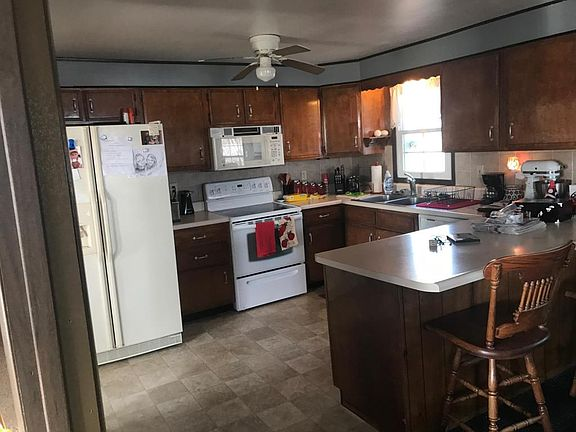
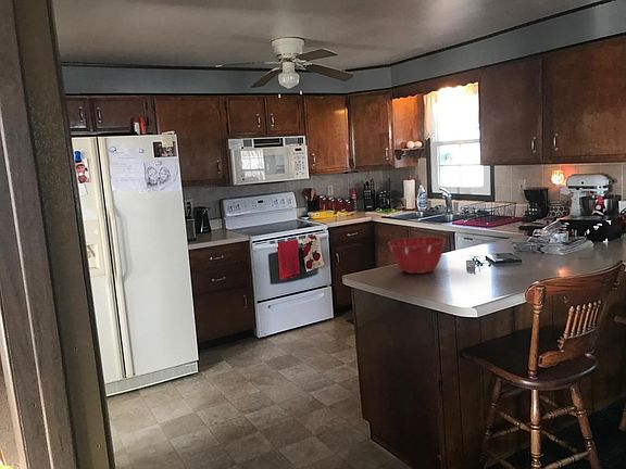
+ mixing bowl (416, 255)
